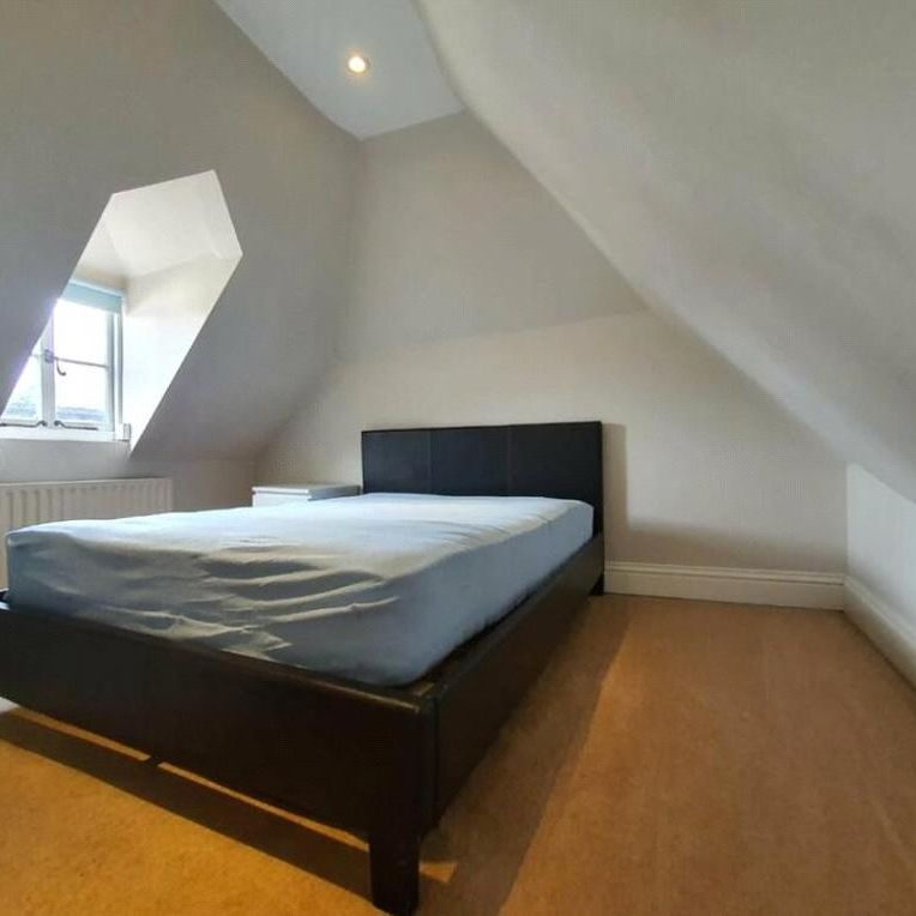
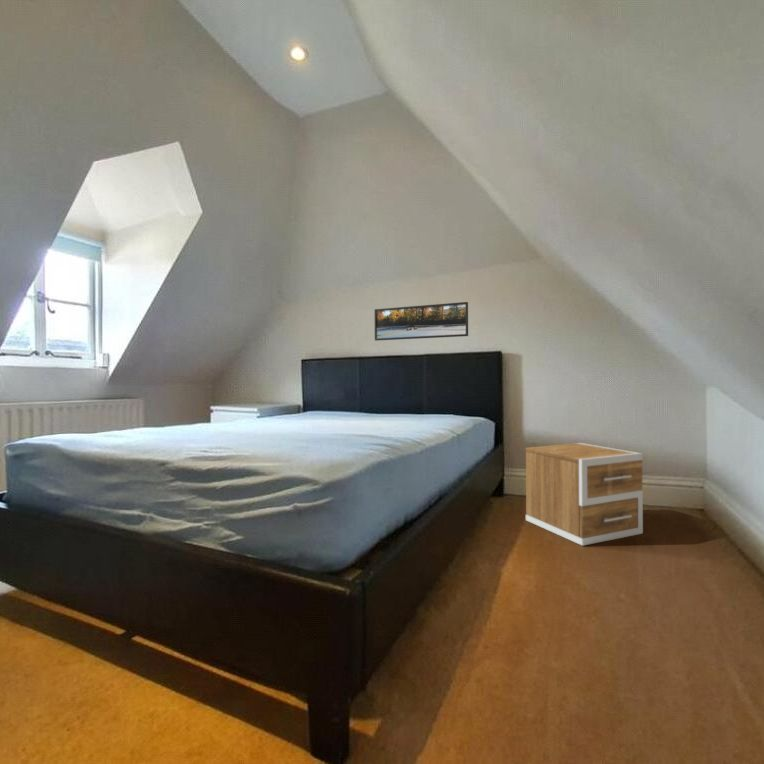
+ nightstand (581, 488)
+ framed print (419, 322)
